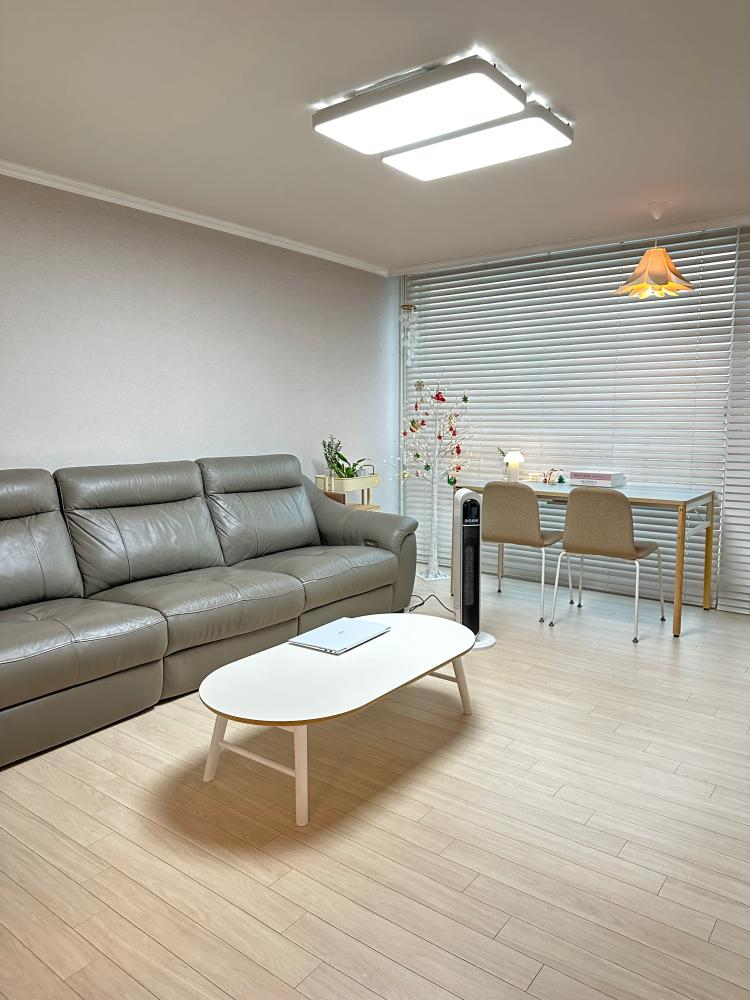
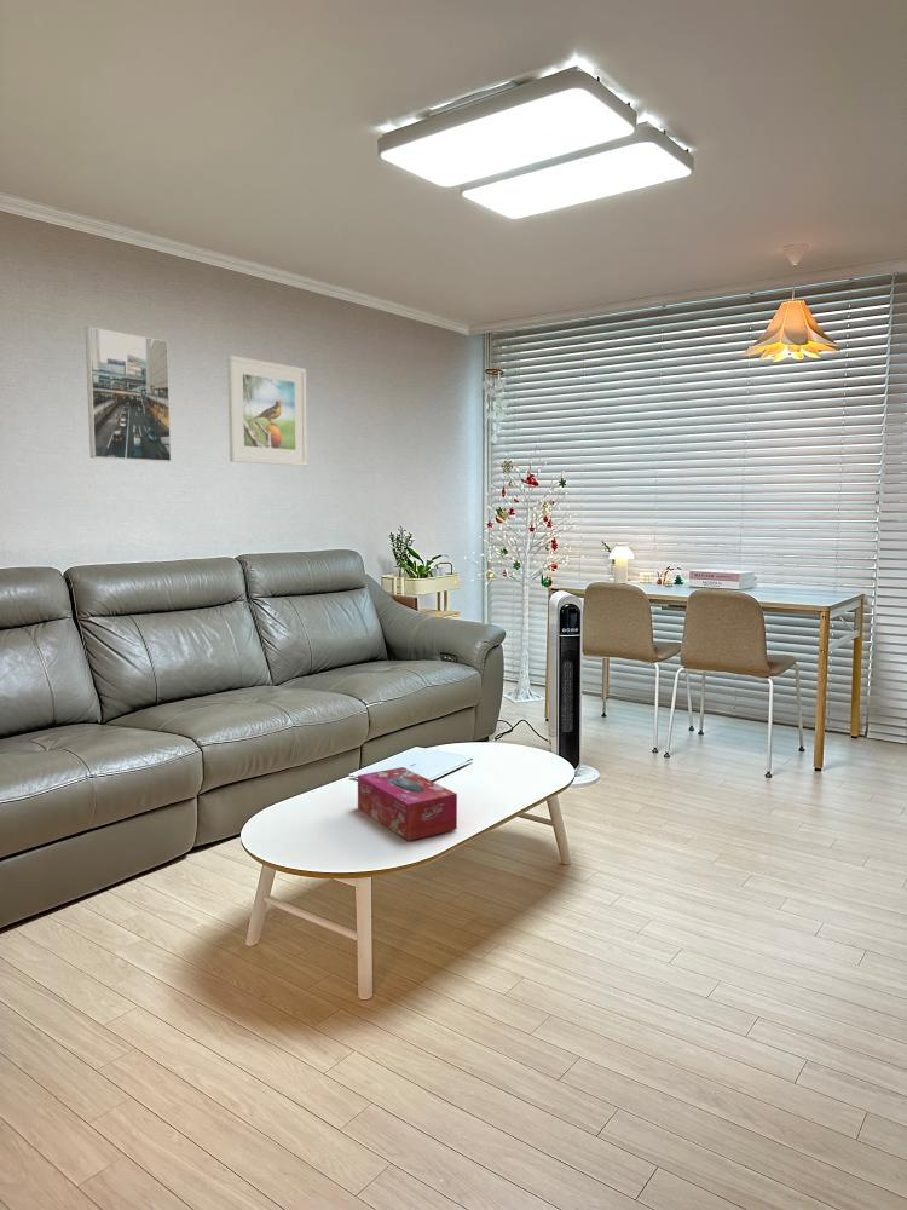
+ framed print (129, 397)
+ tissue box (405, 801)
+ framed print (268, 413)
